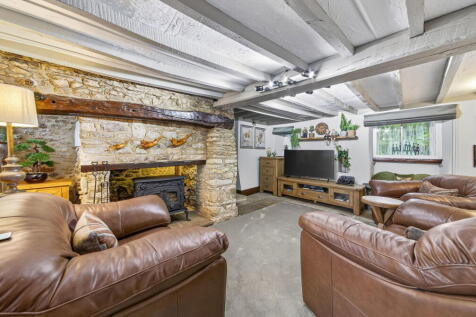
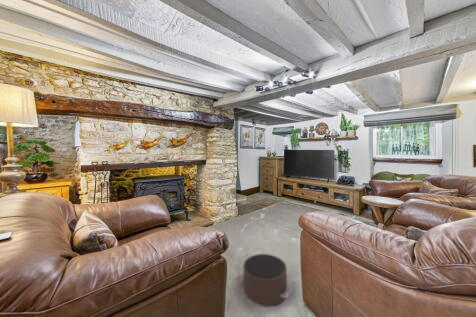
+ pouf (267, 275)
